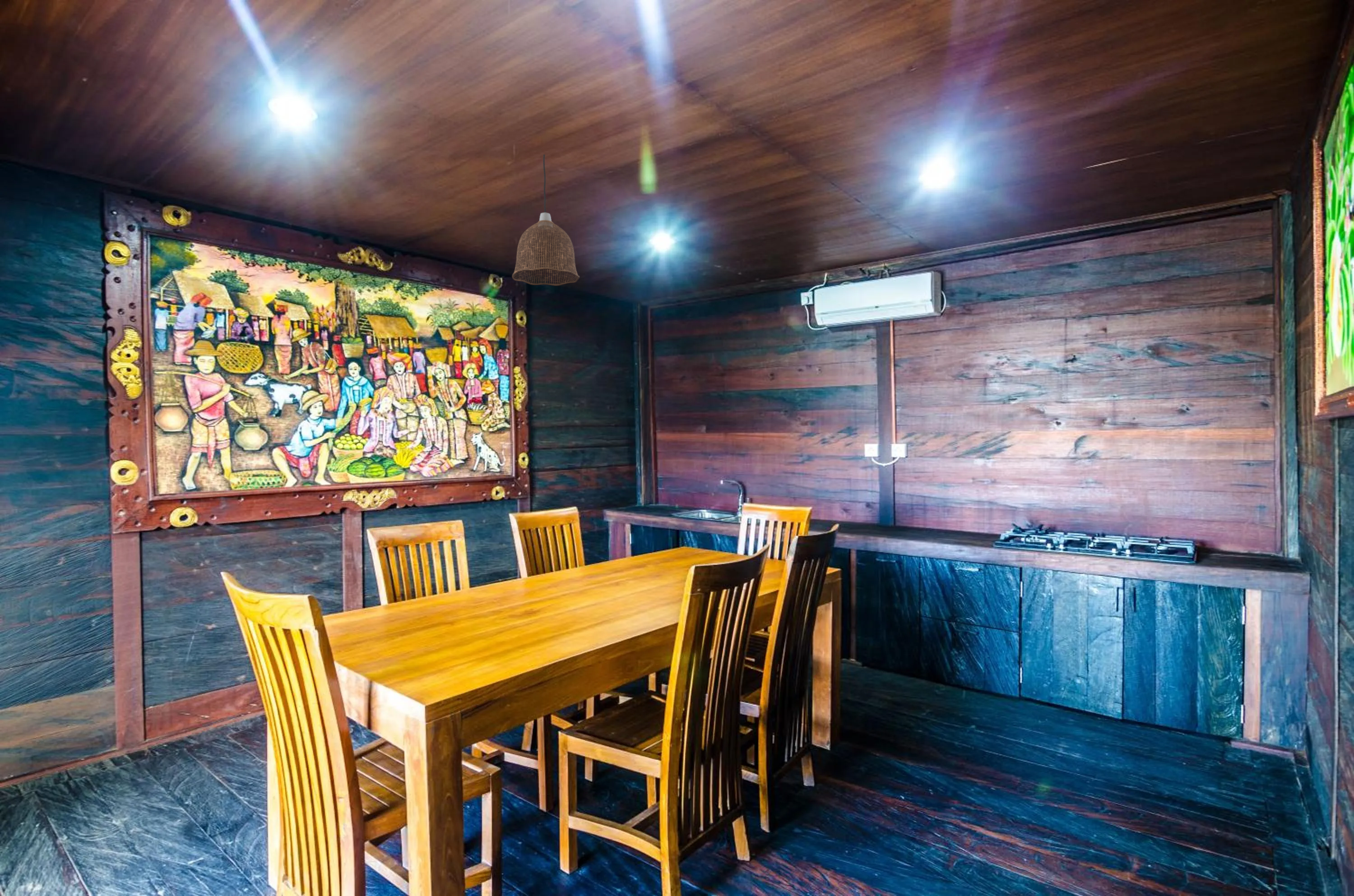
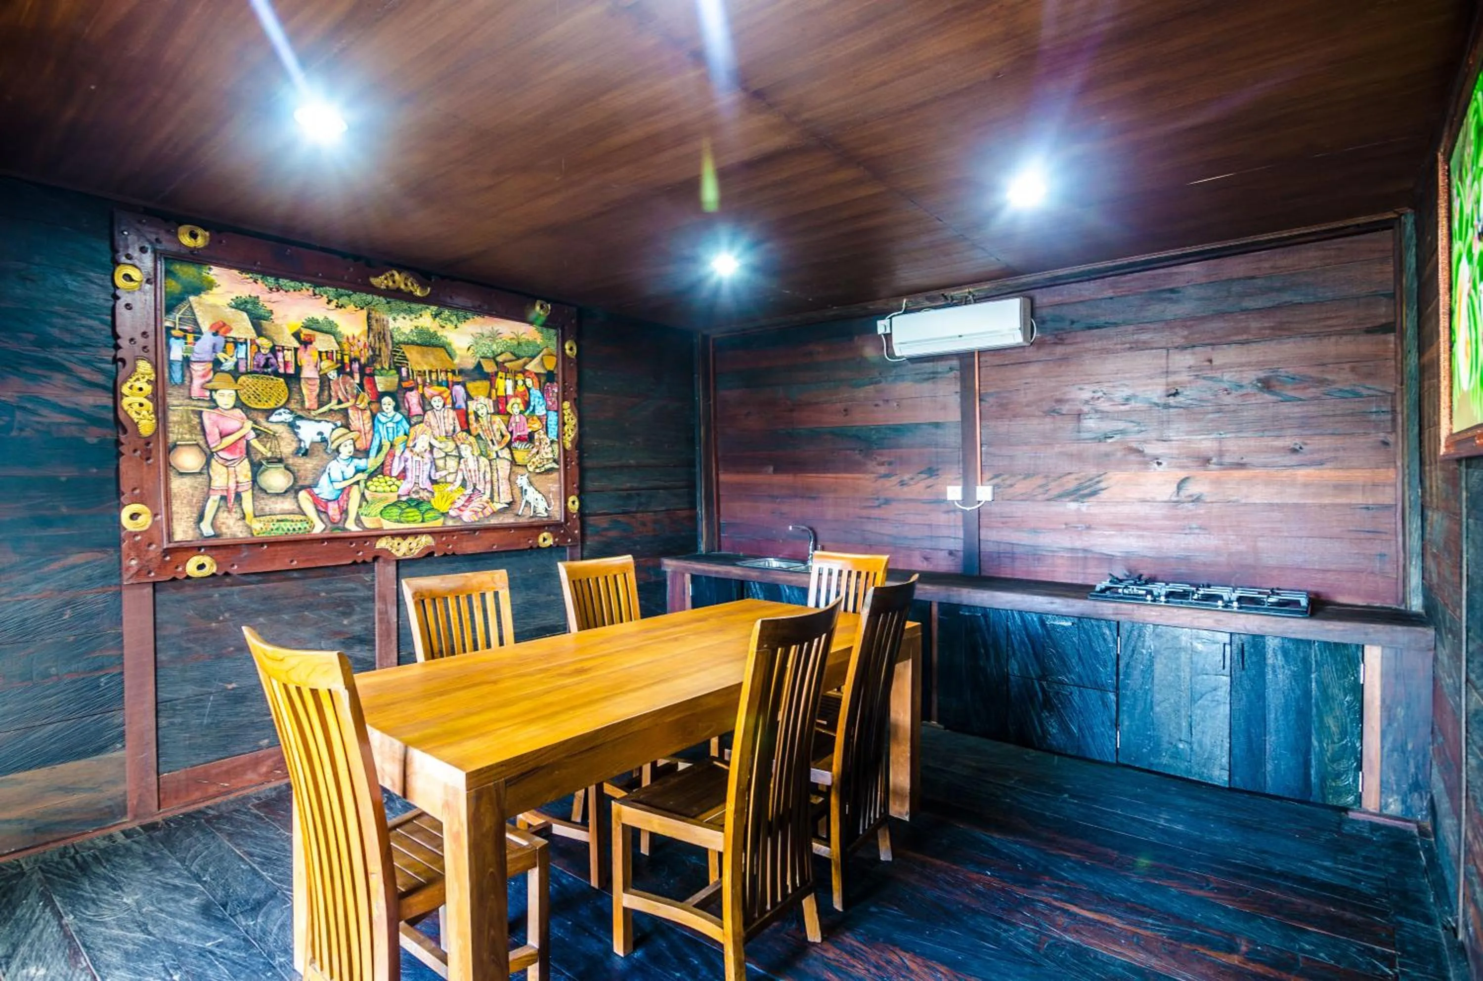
- pendant lamp (545, 217)
